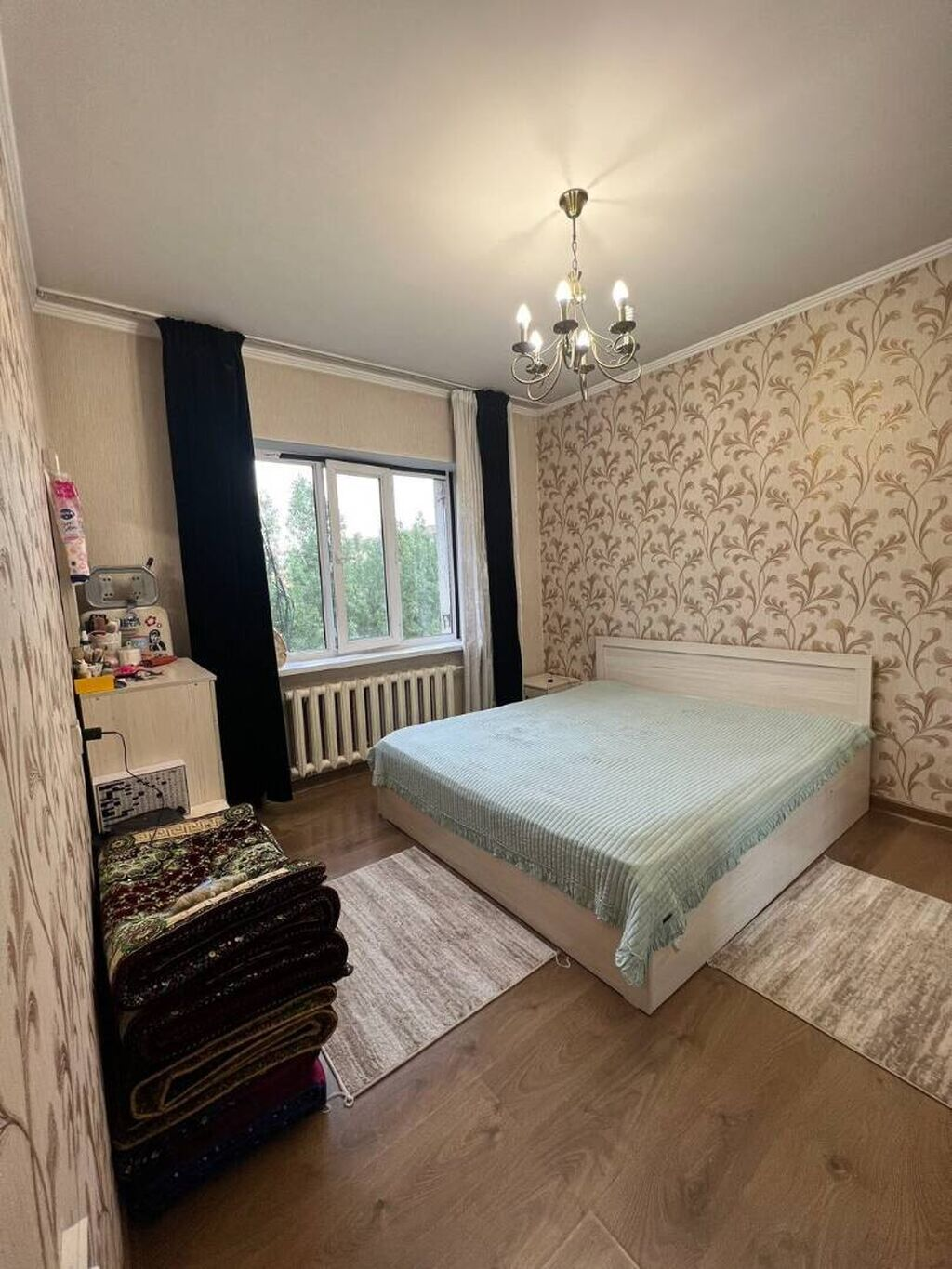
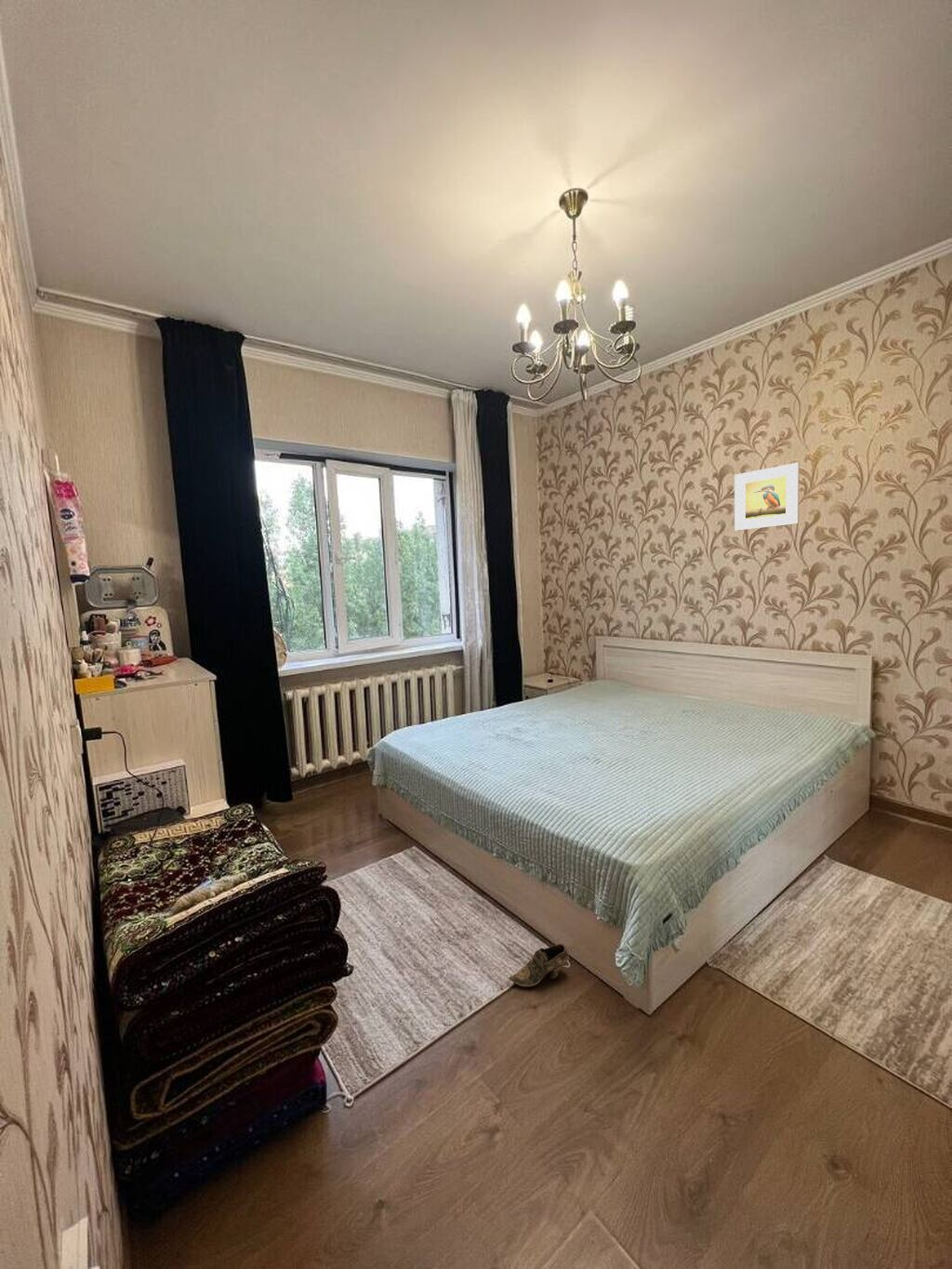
+ shoe (539, 964)
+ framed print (765, 498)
